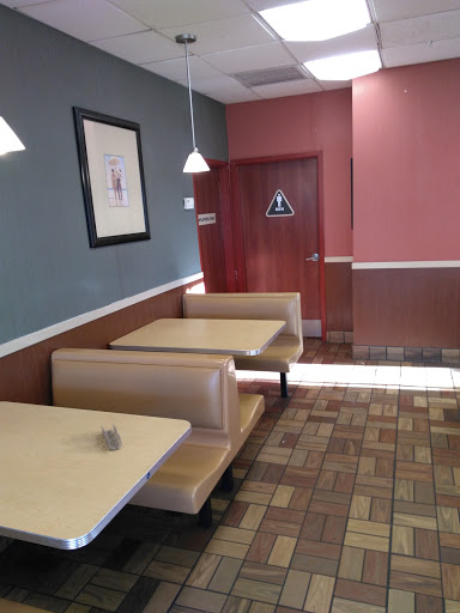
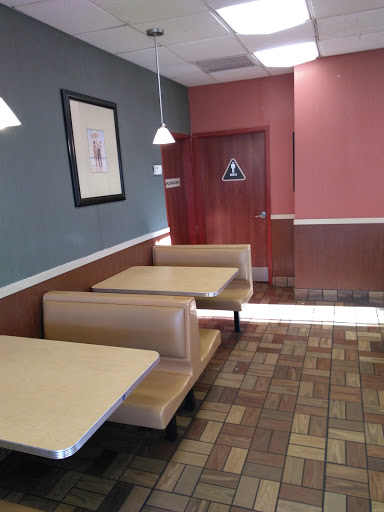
- napkin holder (110, 433)
